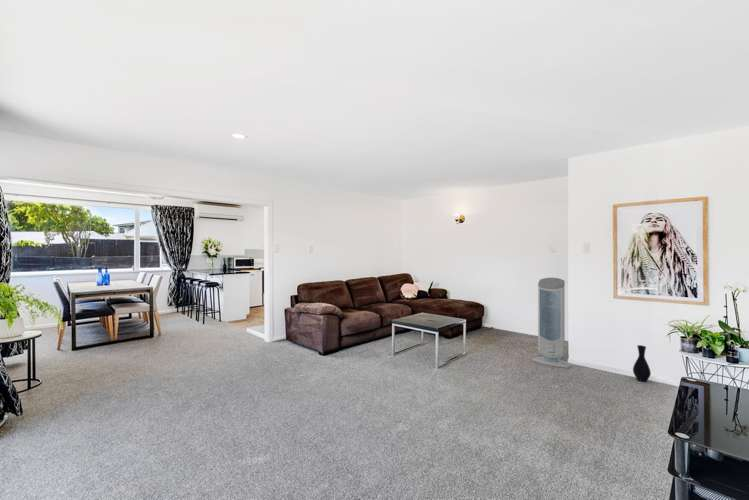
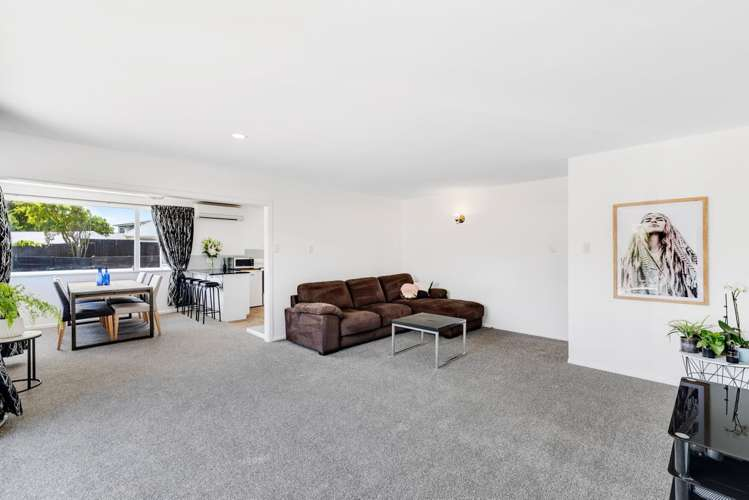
- air purifier (551, 320)
- vase (641, 363)
